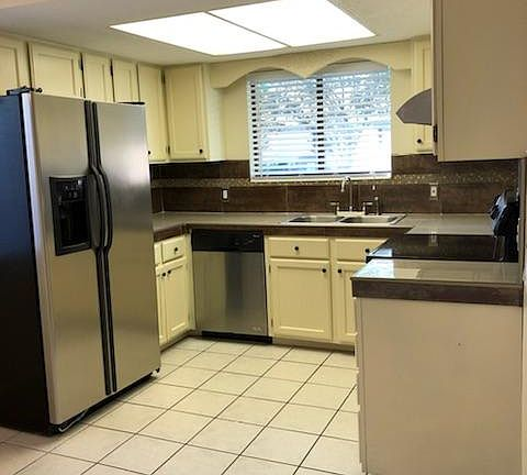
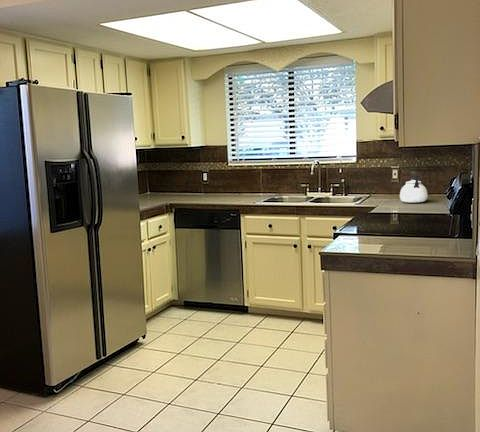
+ kettle (413, 186)
